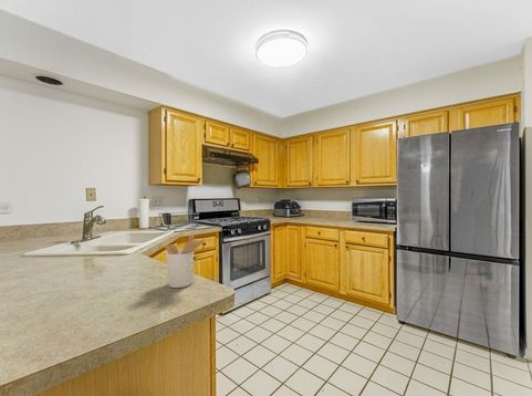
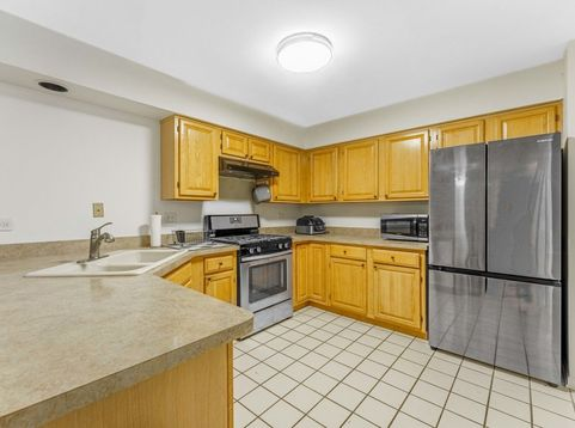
- utensil holder (185, 260)
